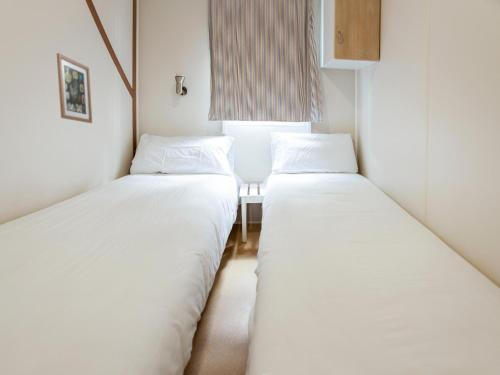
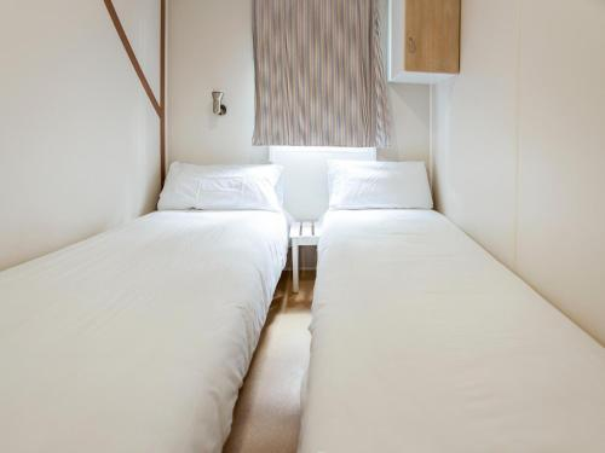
- wall art (76, 91)
